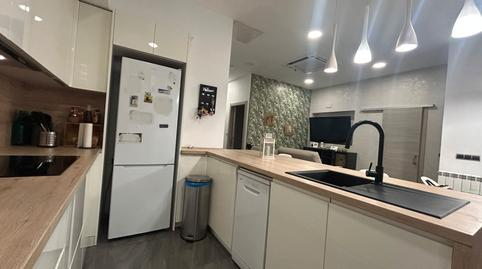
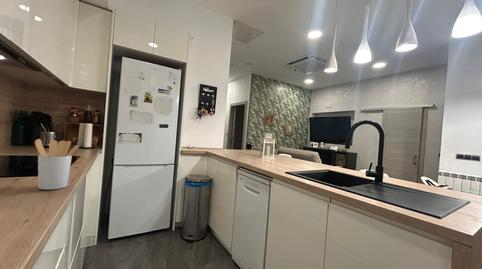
+ utensil holder (56, 162)
